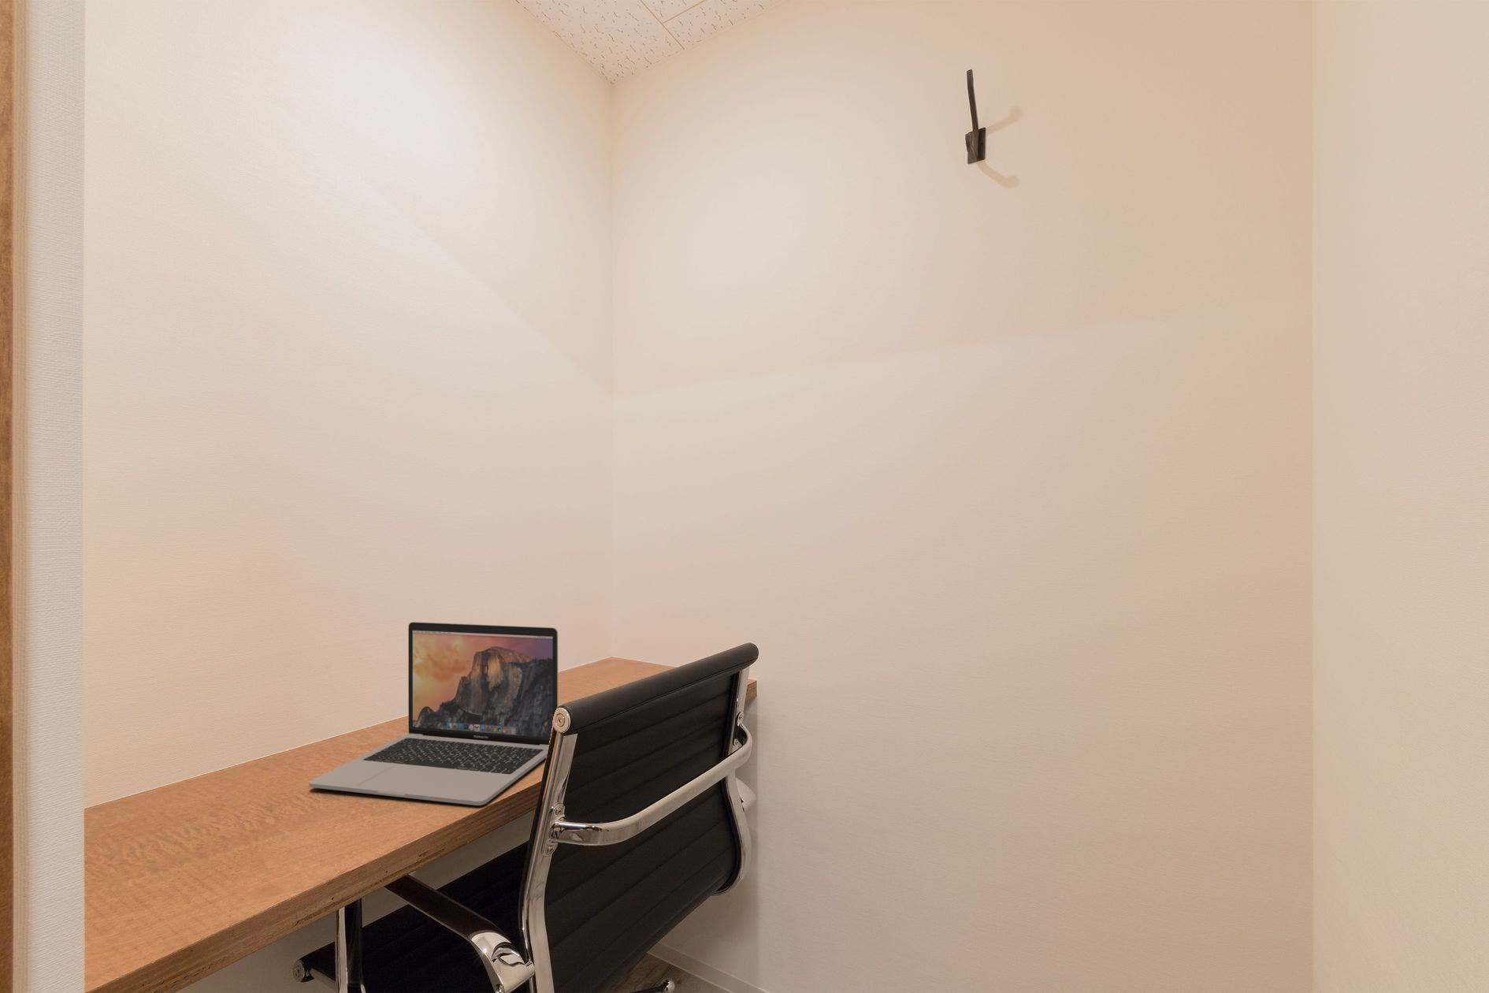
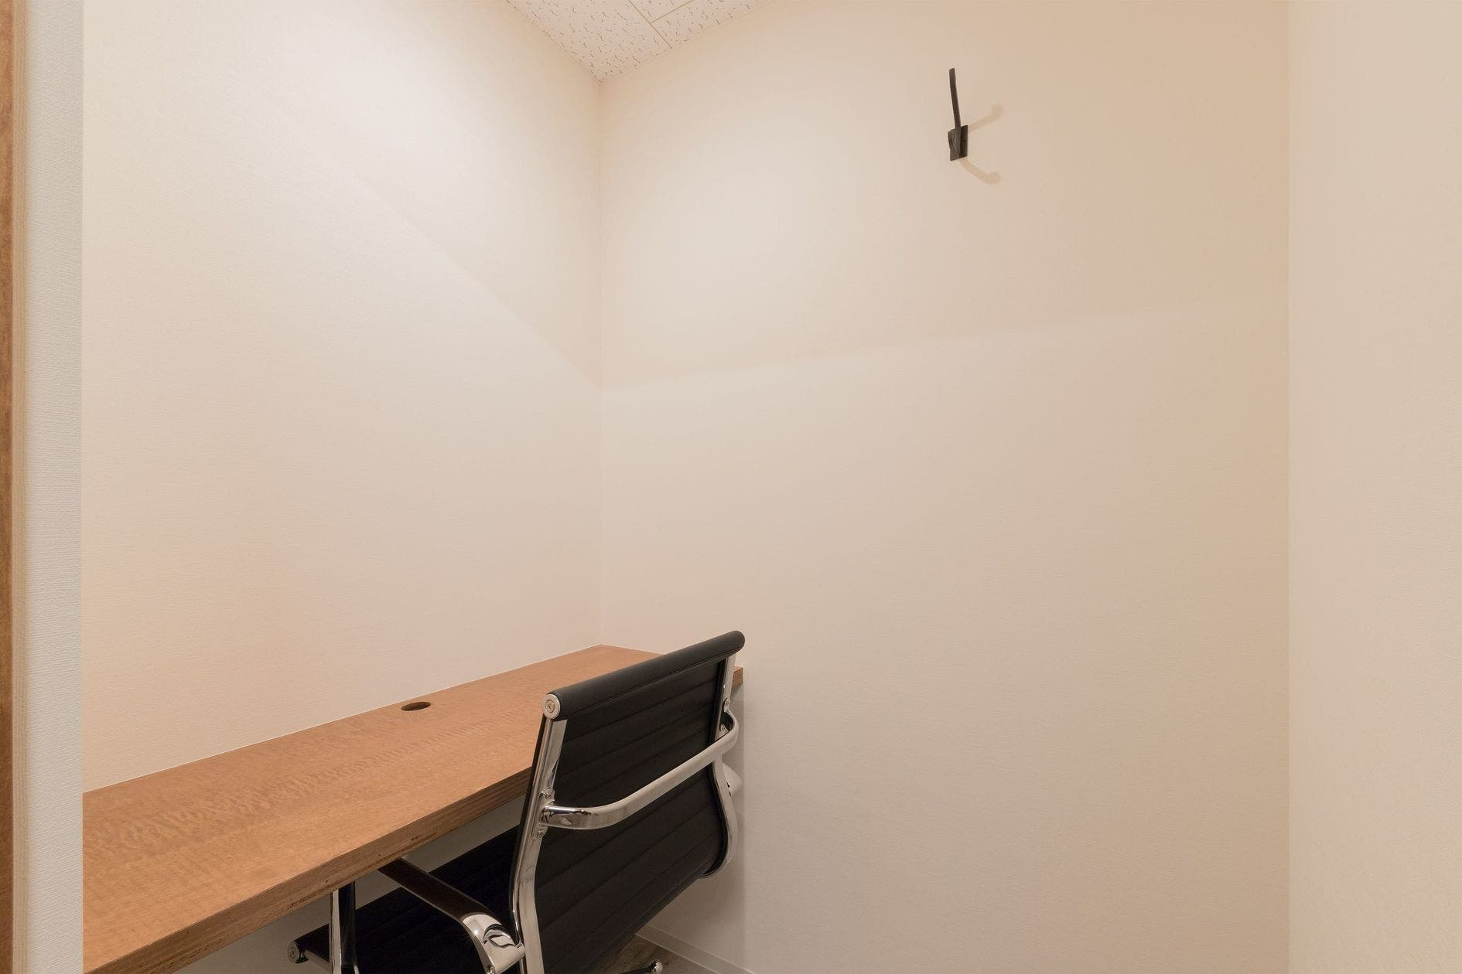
- laptop (441, 703)
